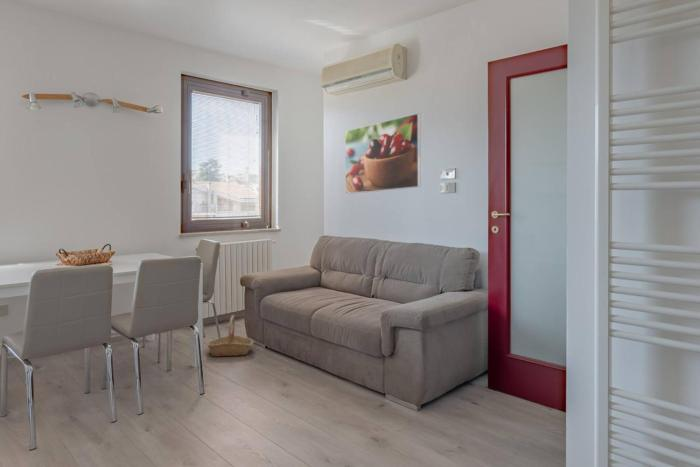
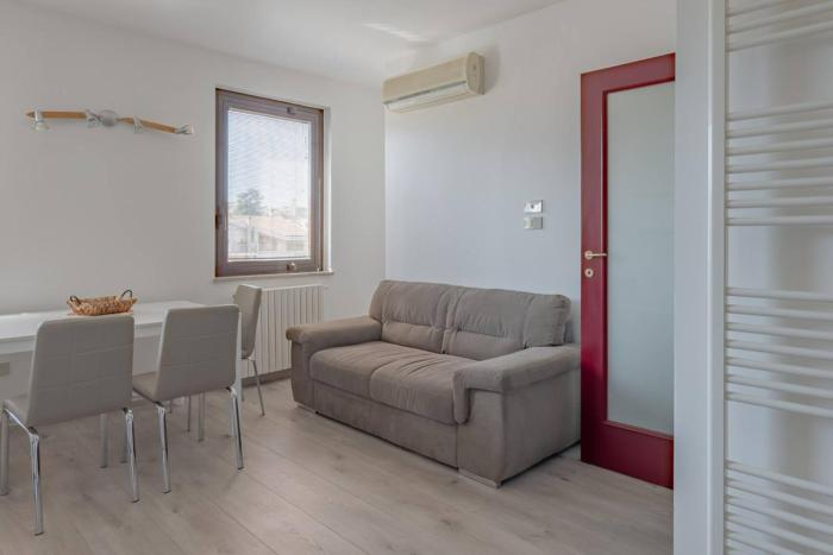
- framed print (379, 157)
- basket (230, 334)
